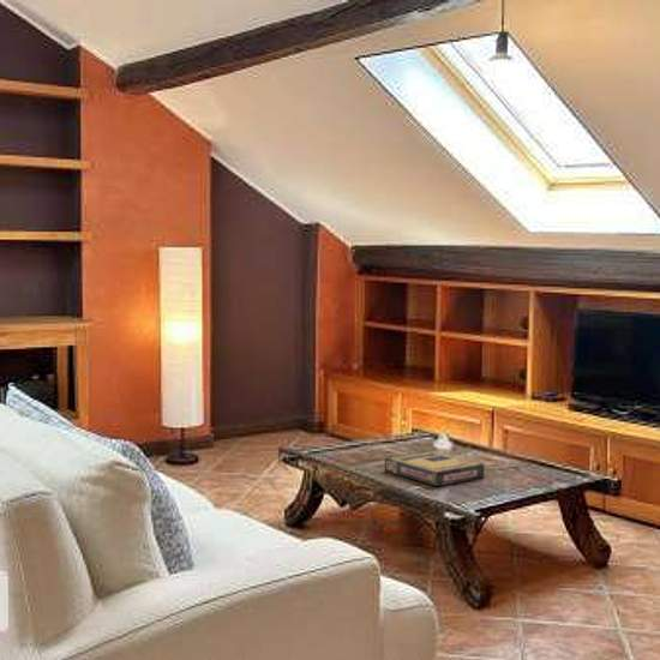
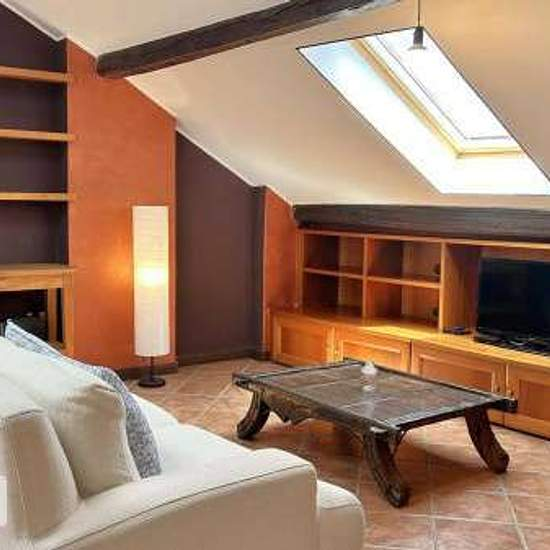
- video game box (433, 467)
